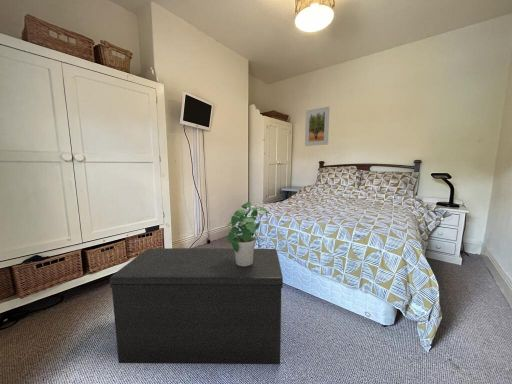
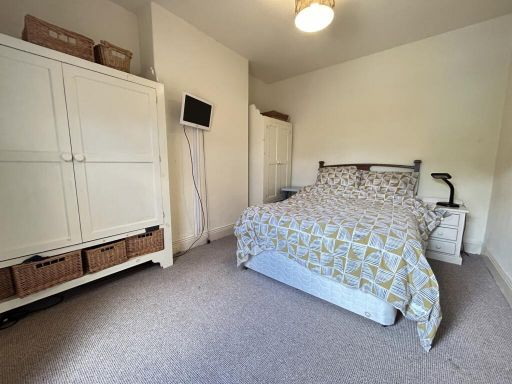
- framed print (316, 127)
- bench (206, 298)
- potted plant (246, 232)
